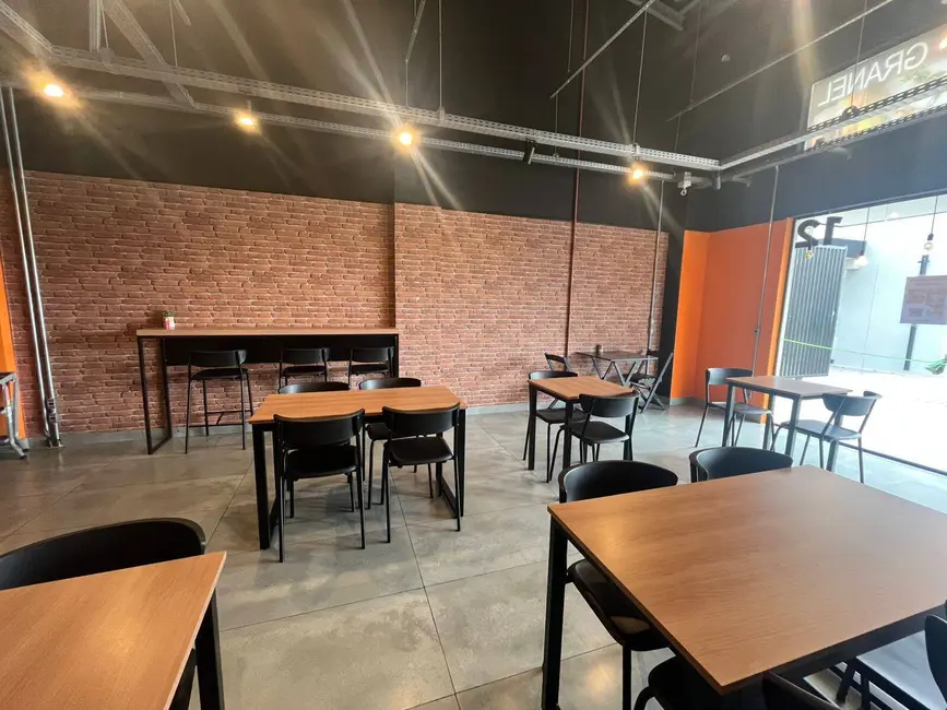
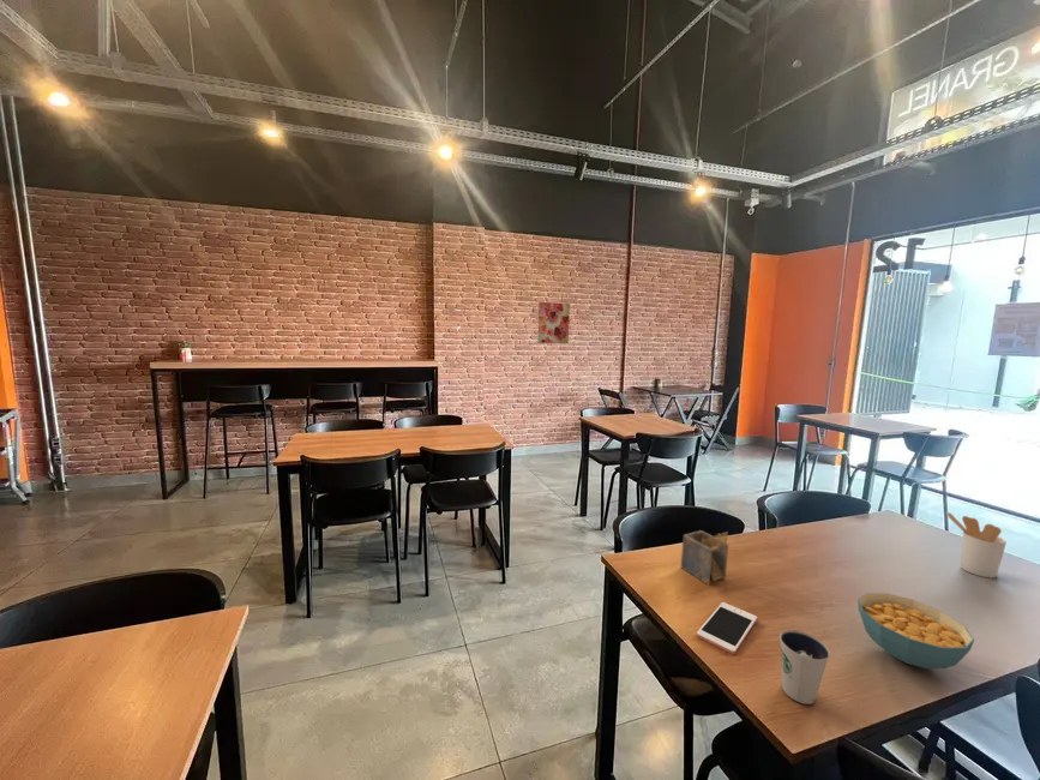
+ cell phone (727, 625)
+ napkin holder (704, 550)
+ utensil holder (972, 542)
+ wall art (553, 323)
+ cereal bowl (908, 637)
+ dixie cup (801, 668)
